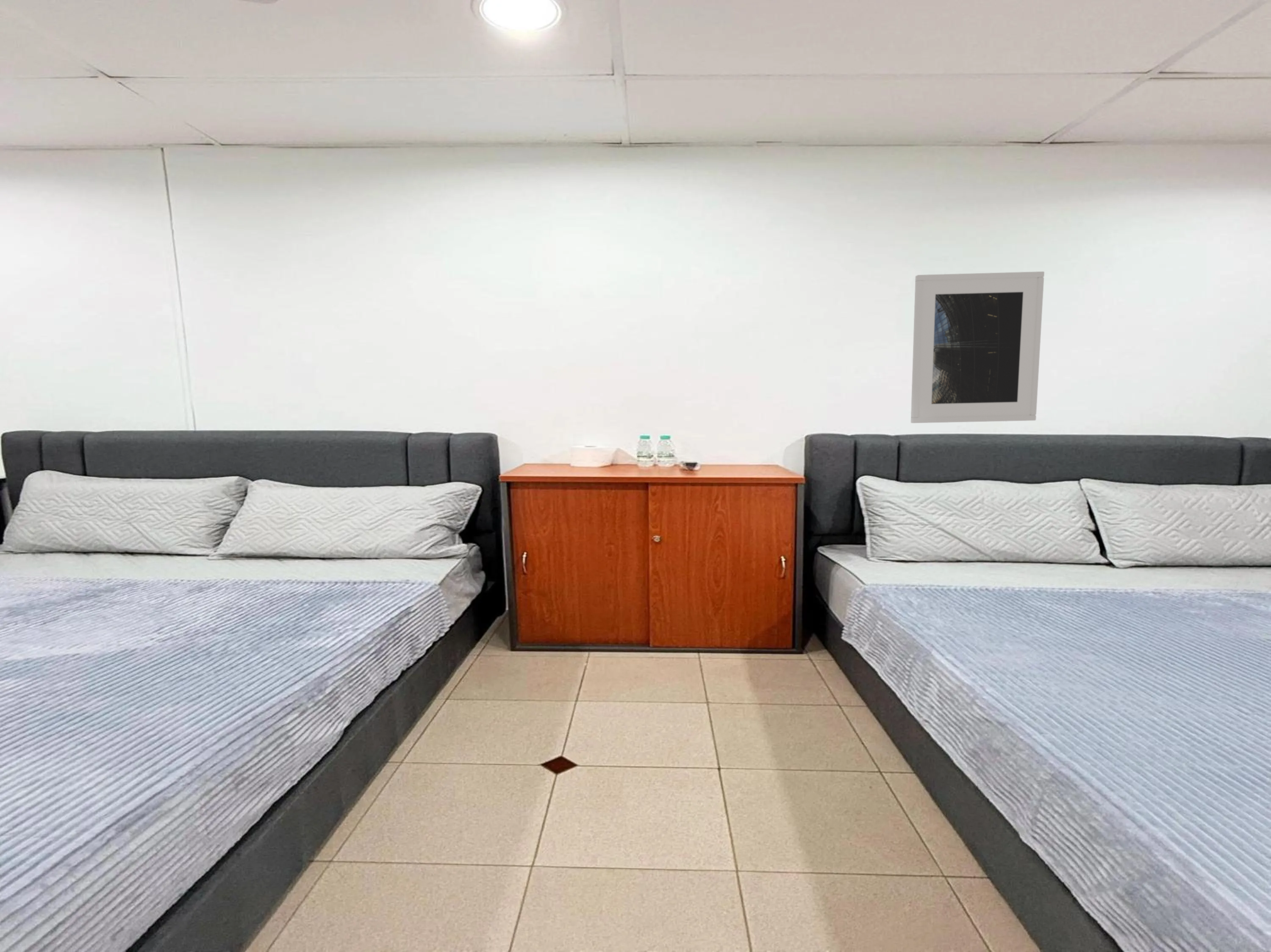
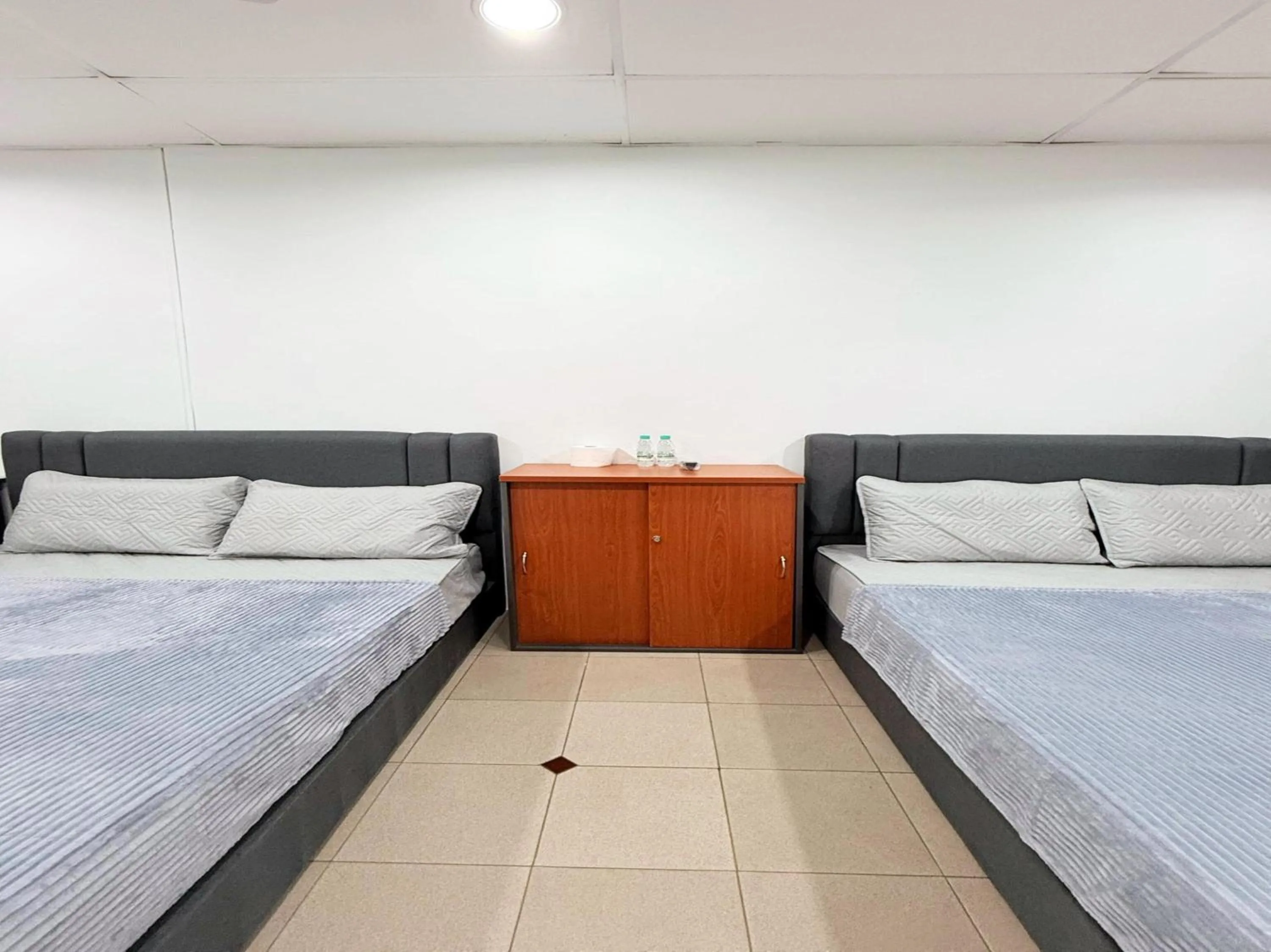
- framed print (976, 349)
